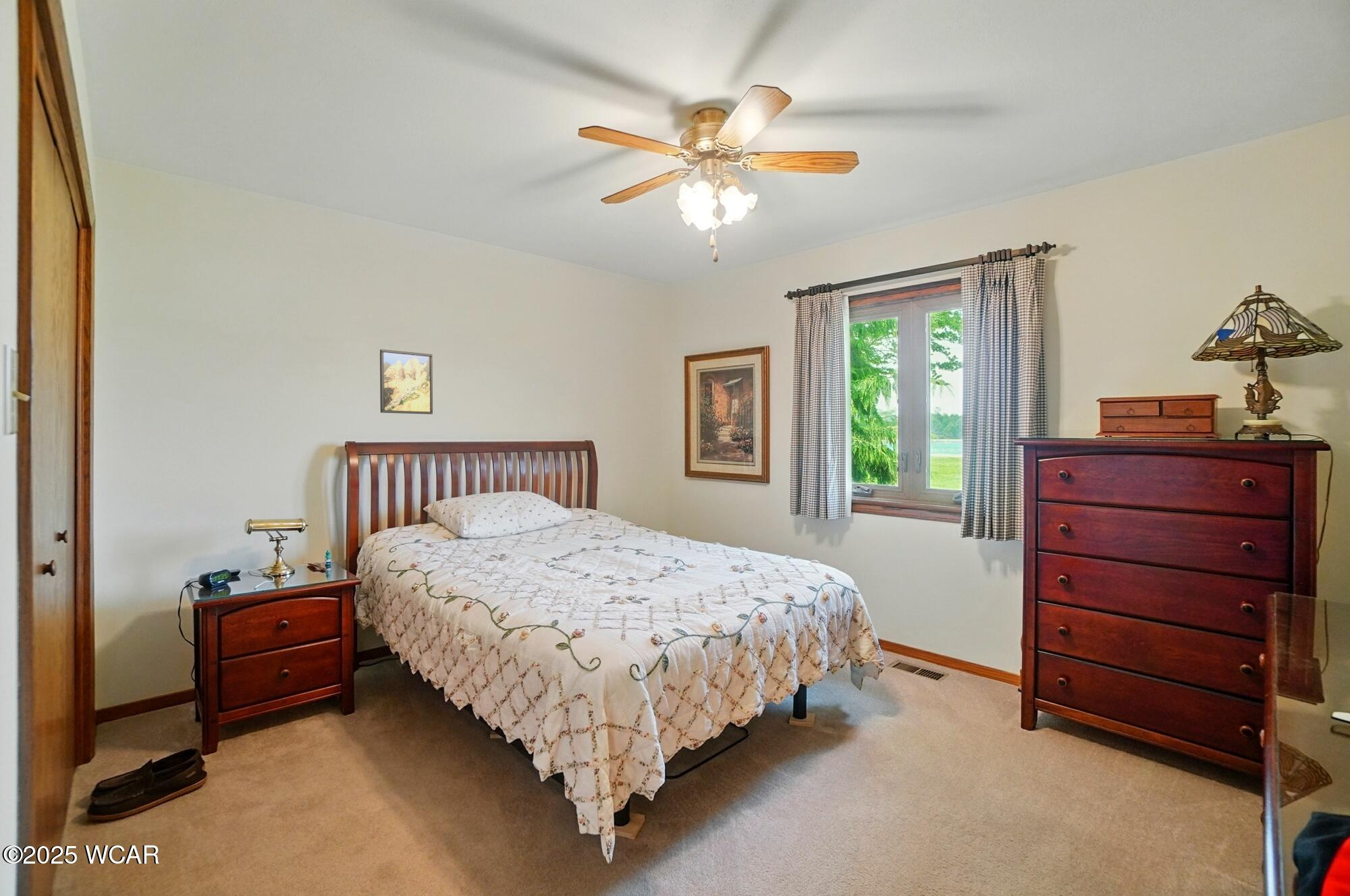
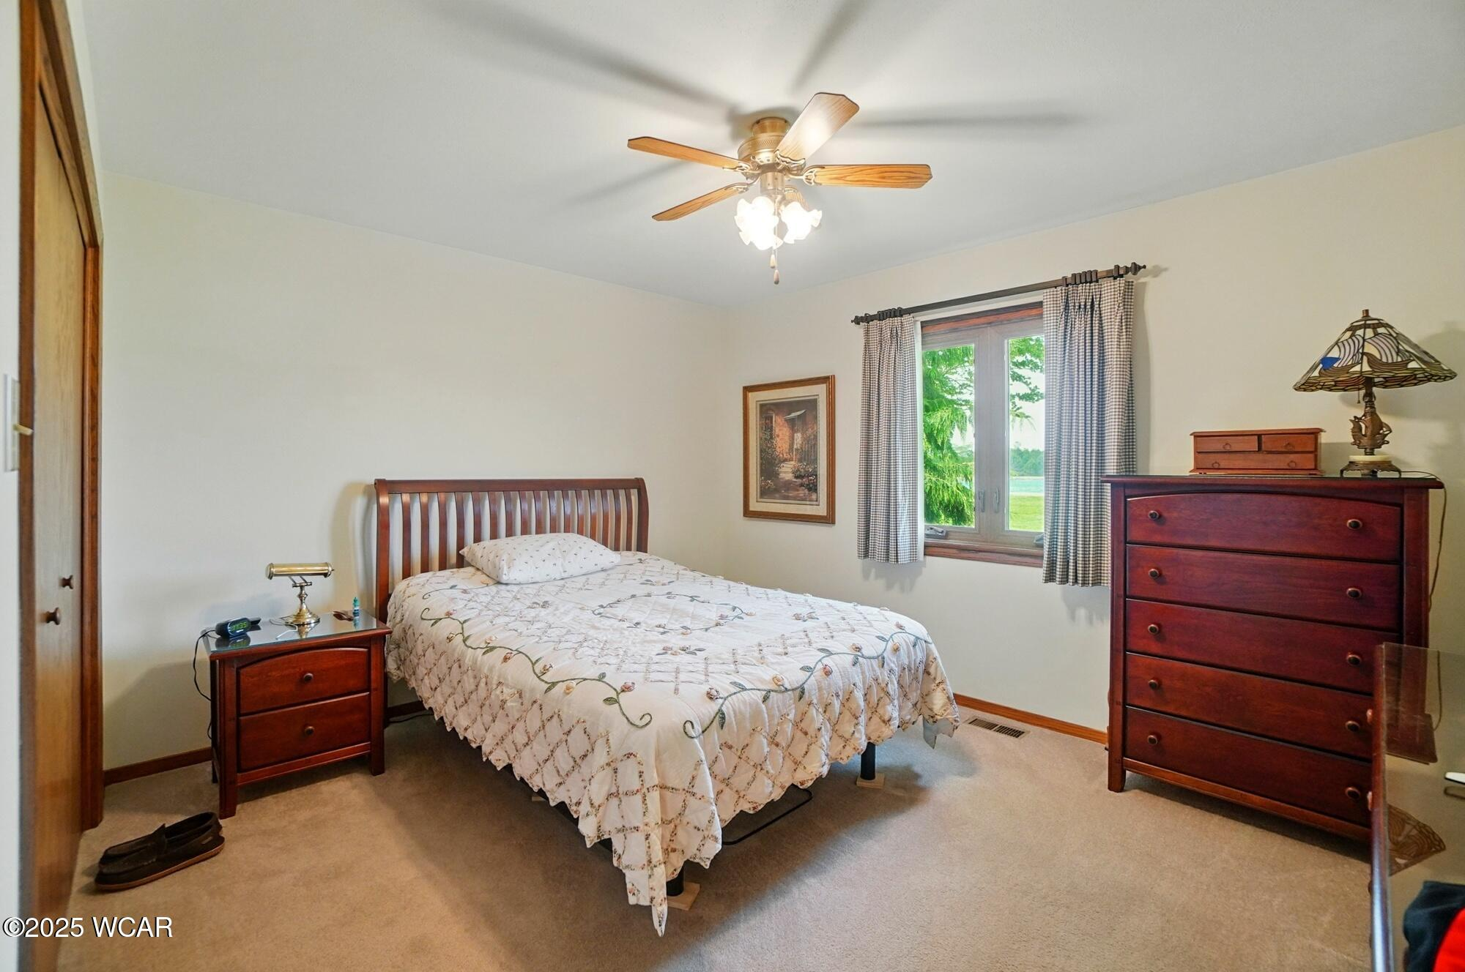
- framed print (407, 383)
